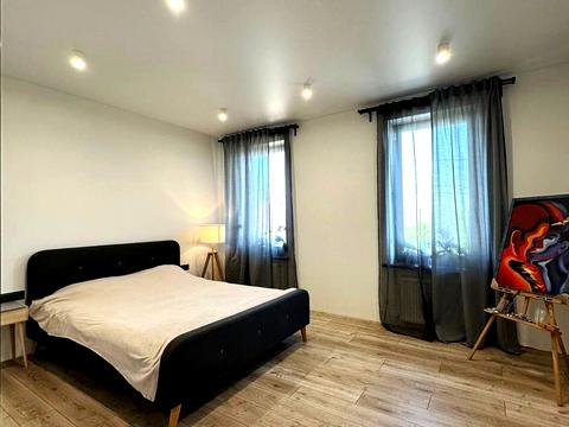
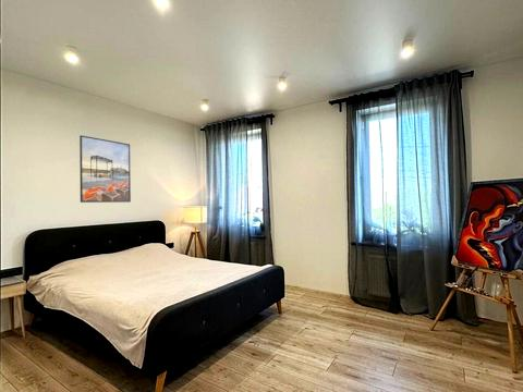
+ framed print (107, 171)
